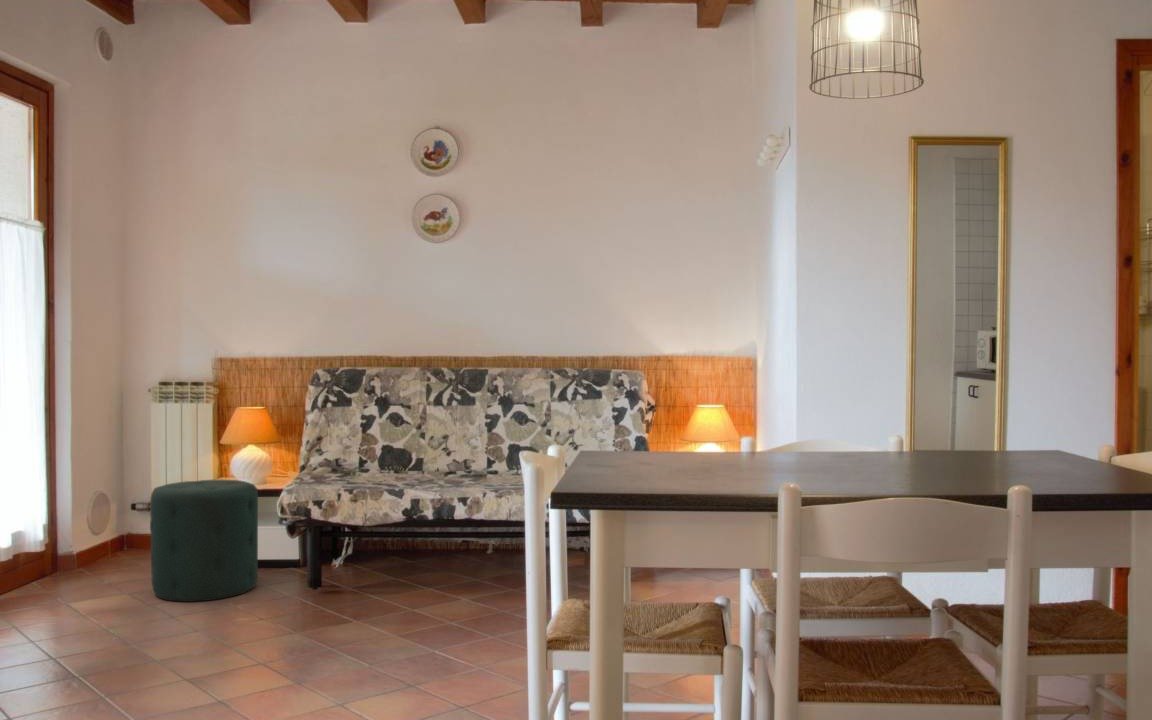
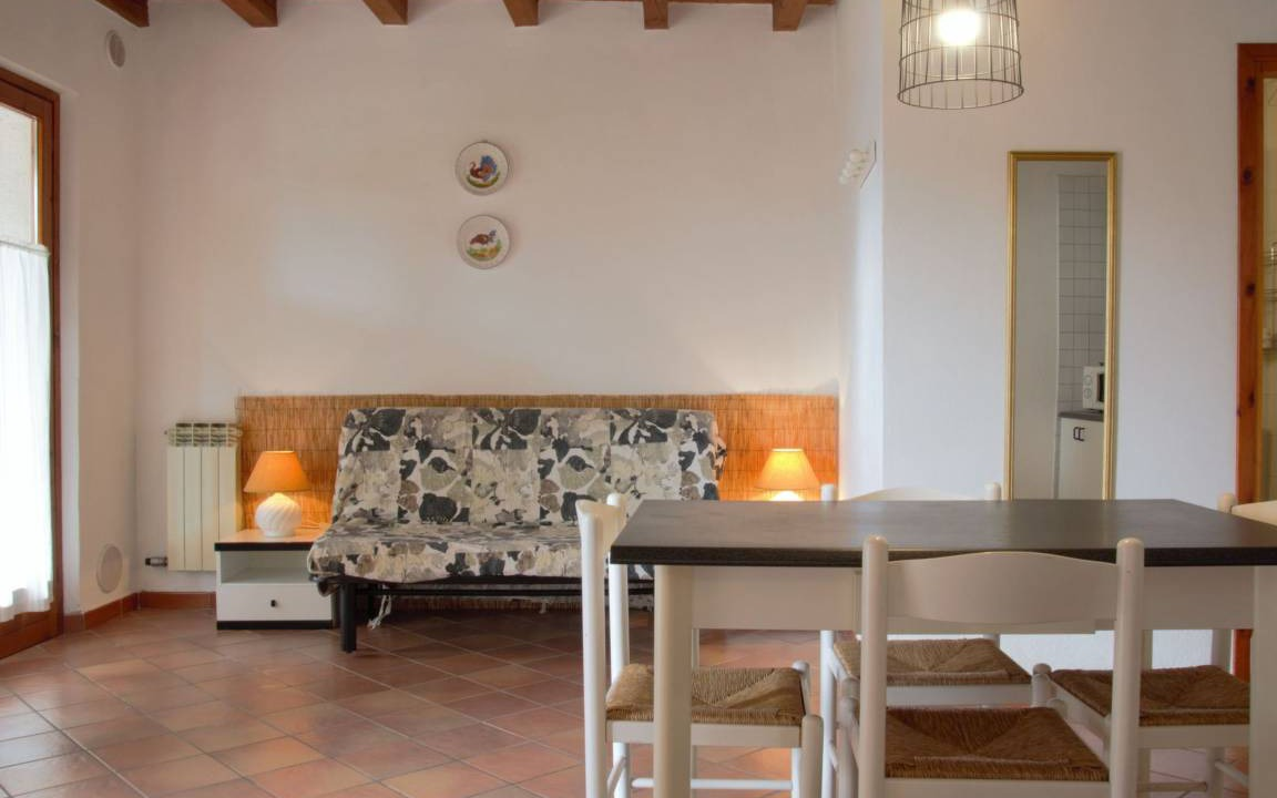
- ottoman (205, 536)
